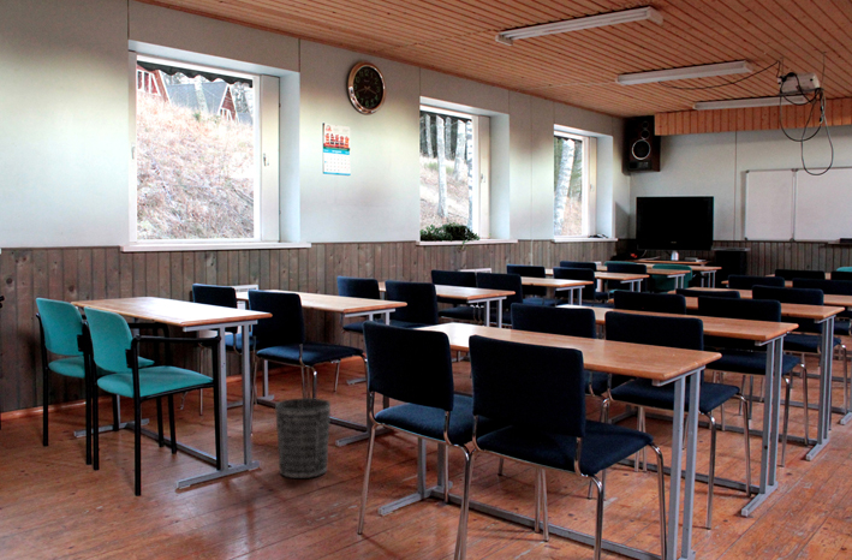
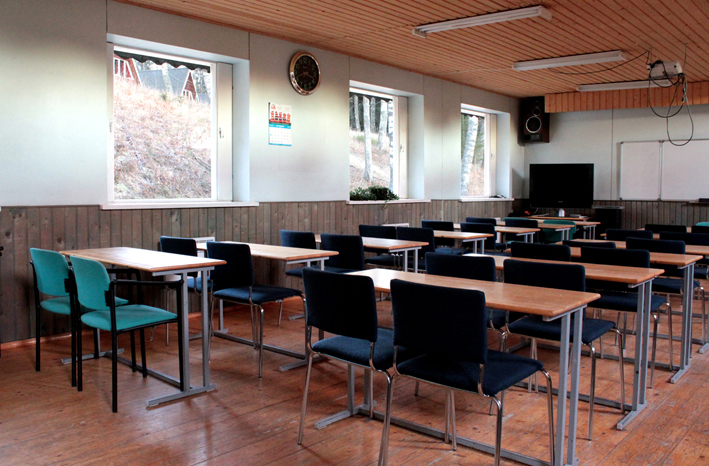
- wastebasket (303, 437)
